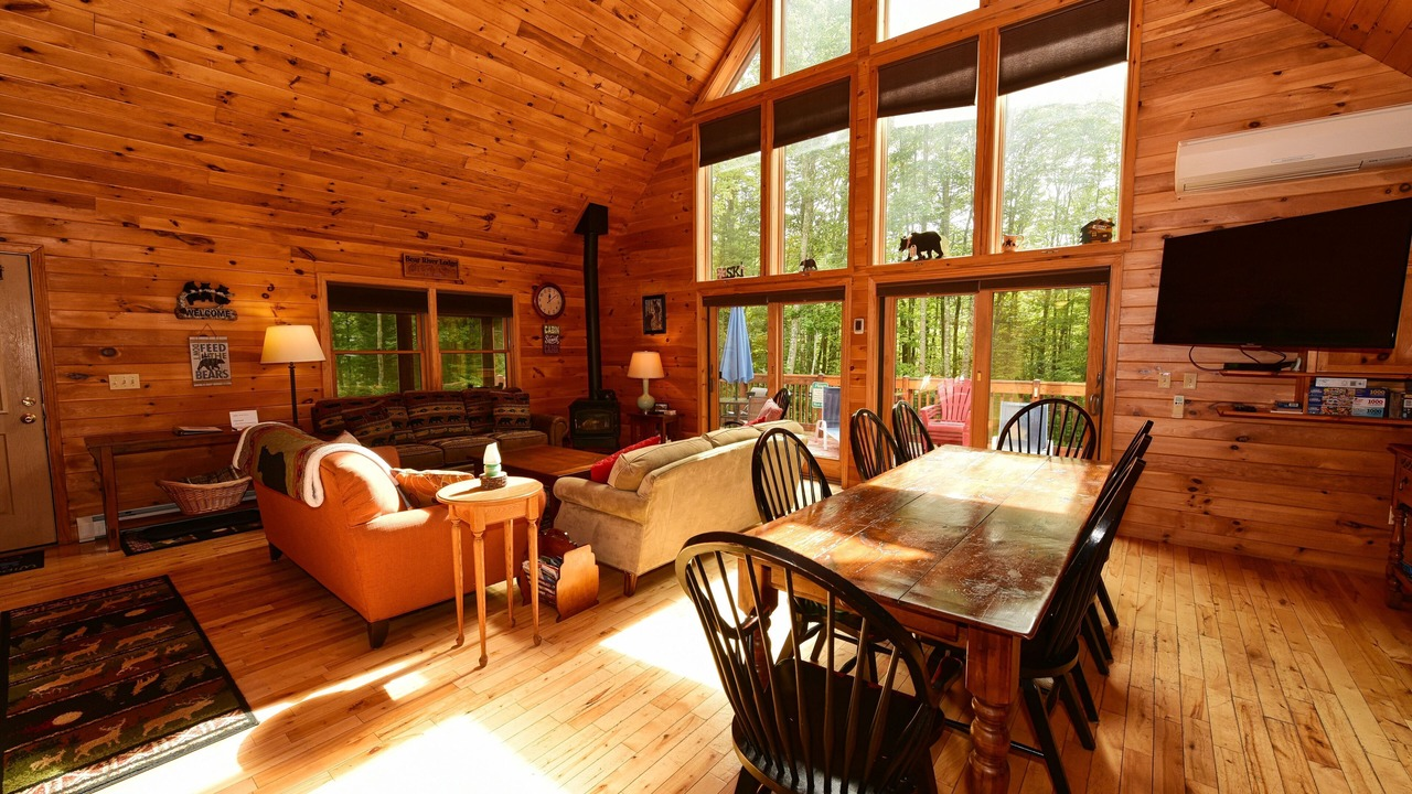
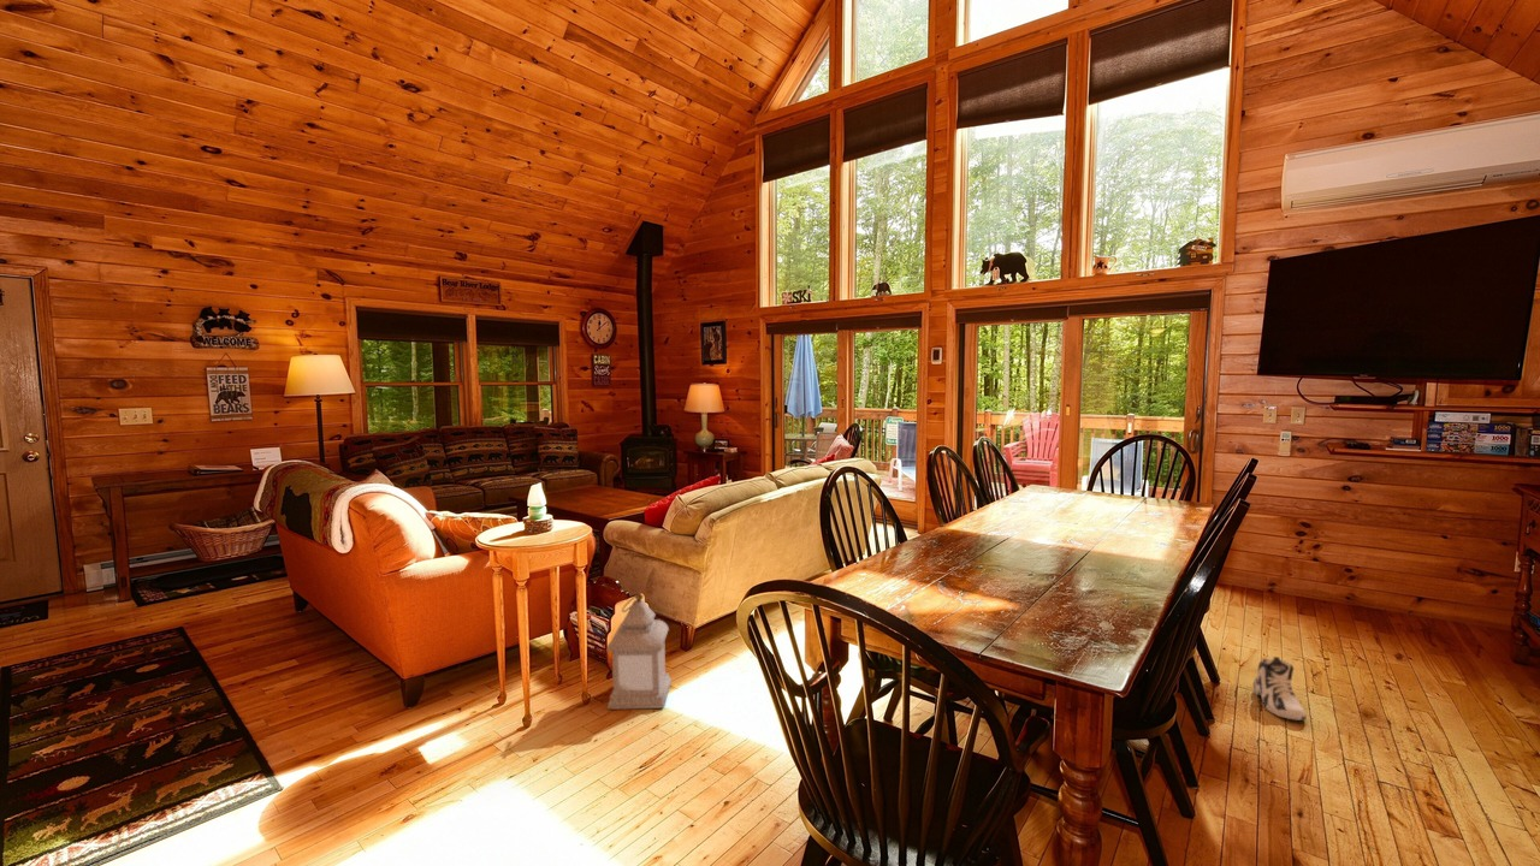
+ lantern (639, 643)
+ sneaker (1279, 683)
